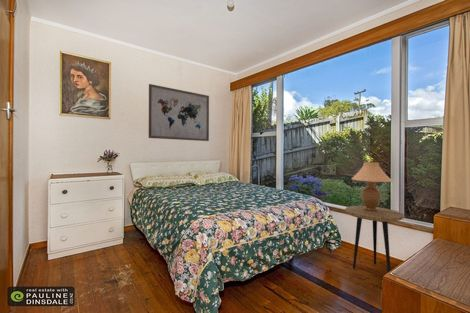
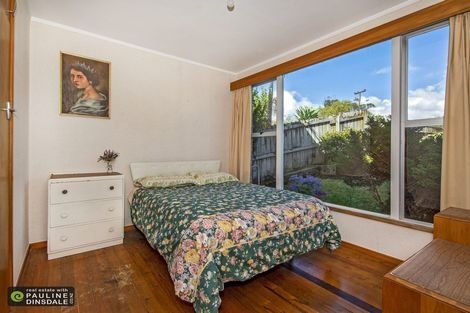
- side table (373, 240)
- wall art (181, 115)
- table lamp (371, 184)
